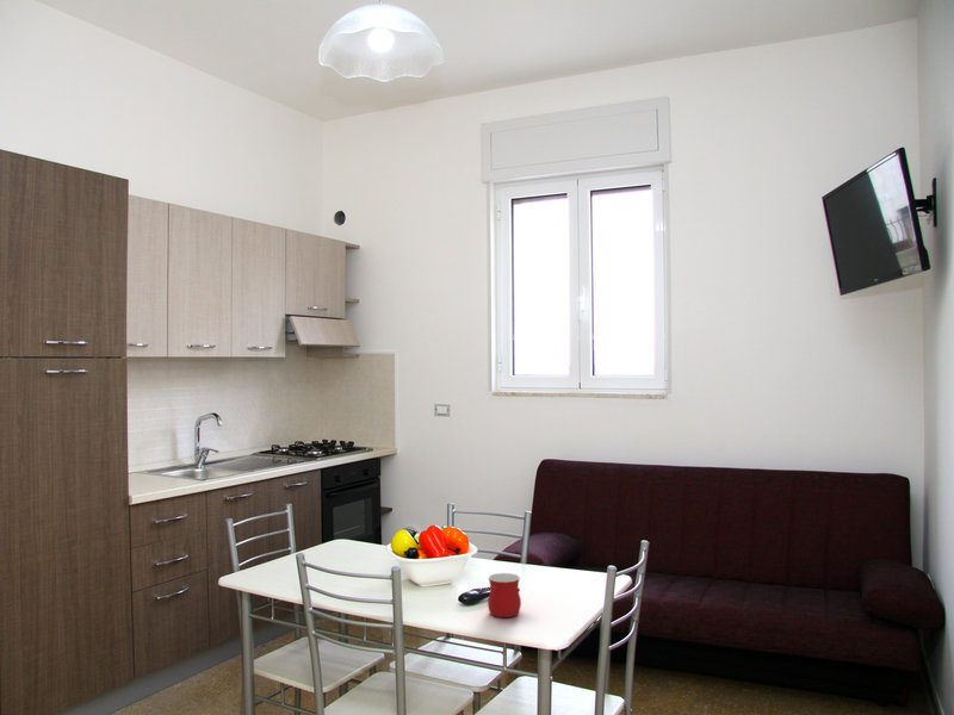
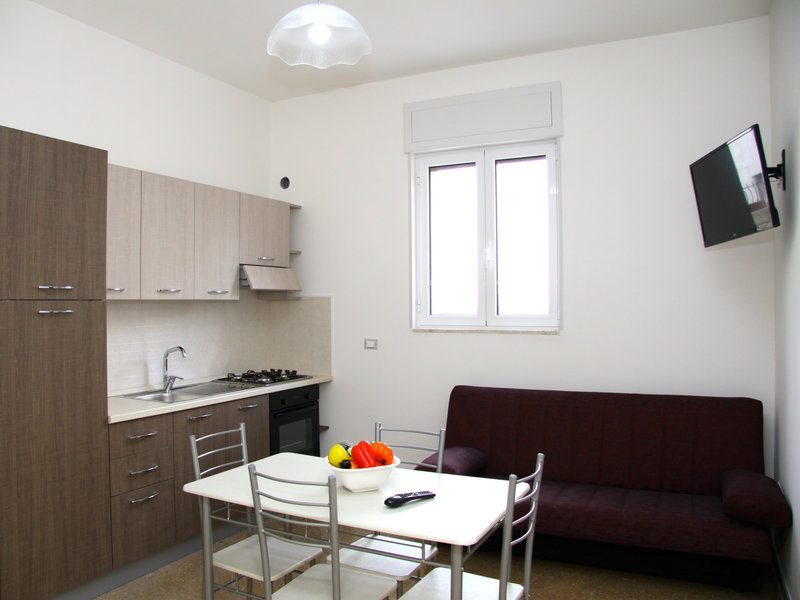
- mug (502, 596)
